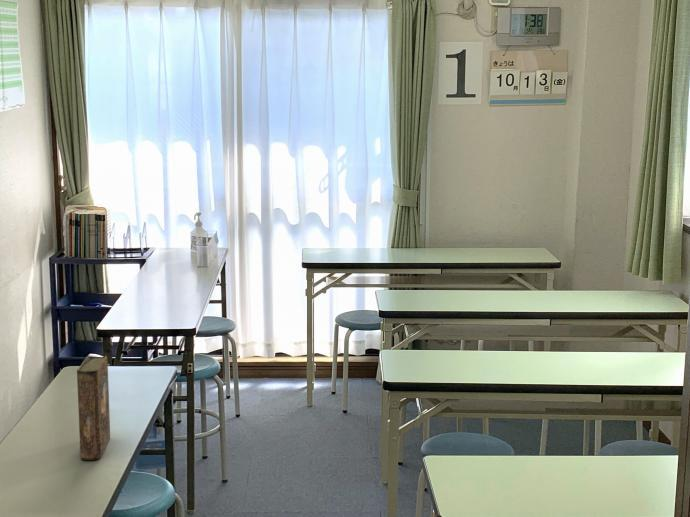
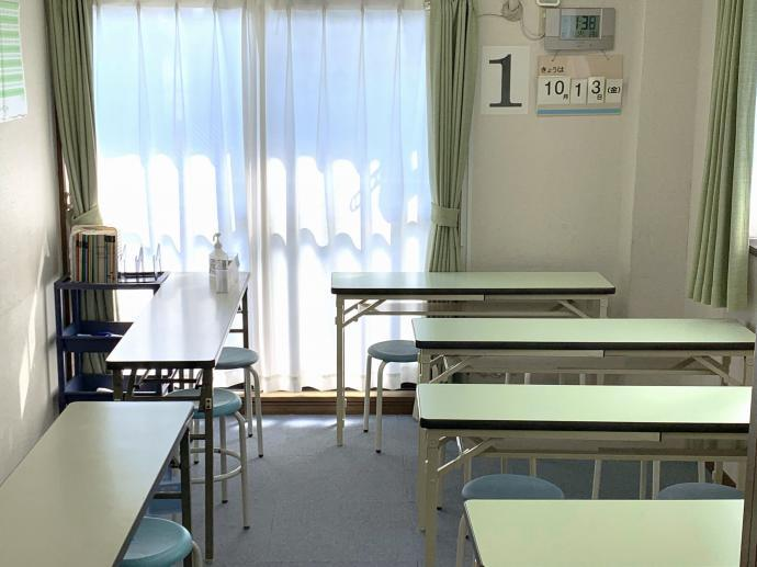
- book (93, 406)
